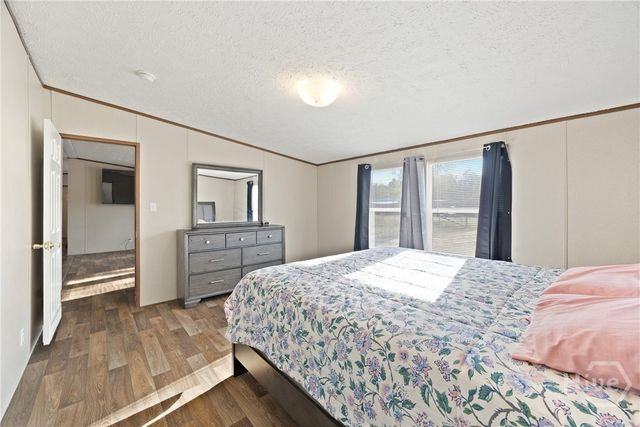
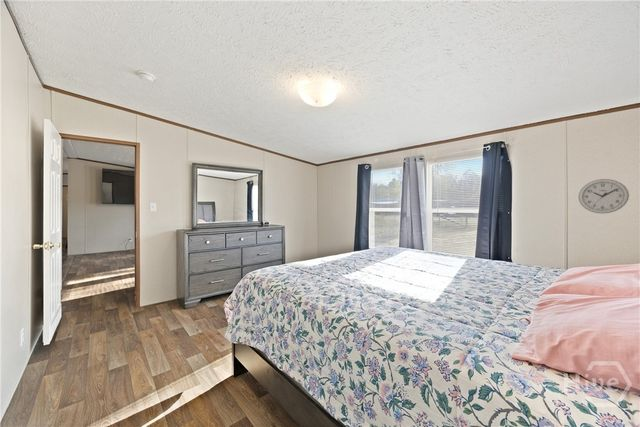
+ wall clock (602, 196)
